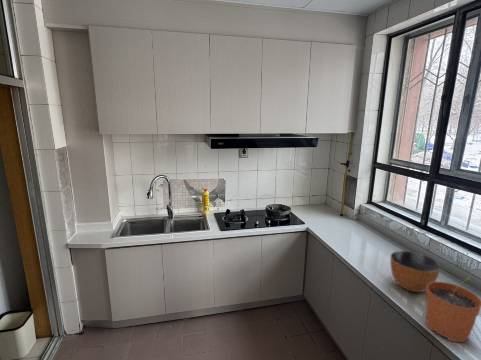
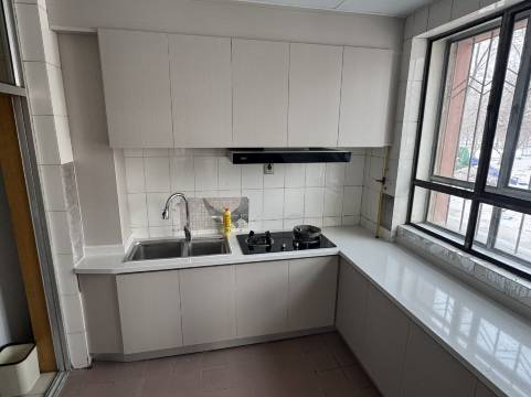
- plant pot (451, 302)
- bowl (412, 273)
